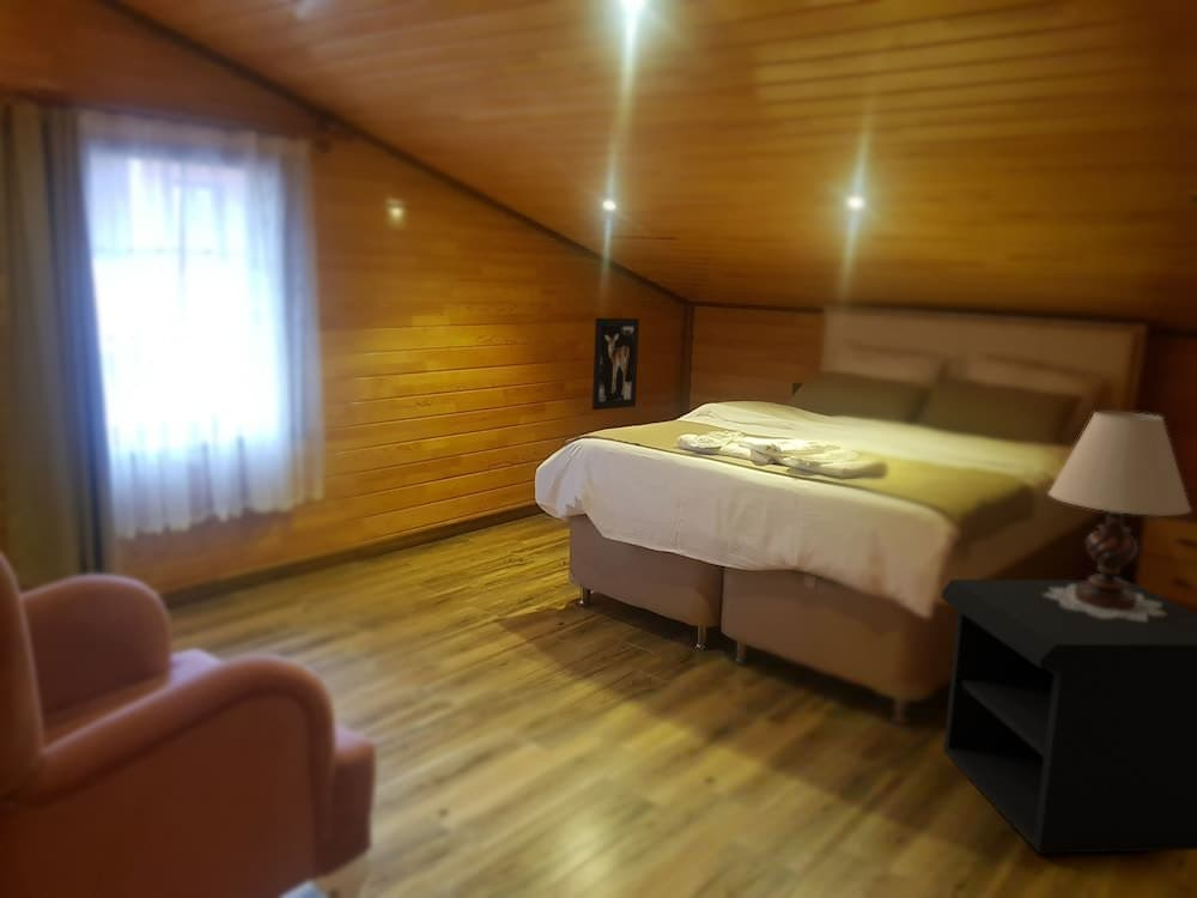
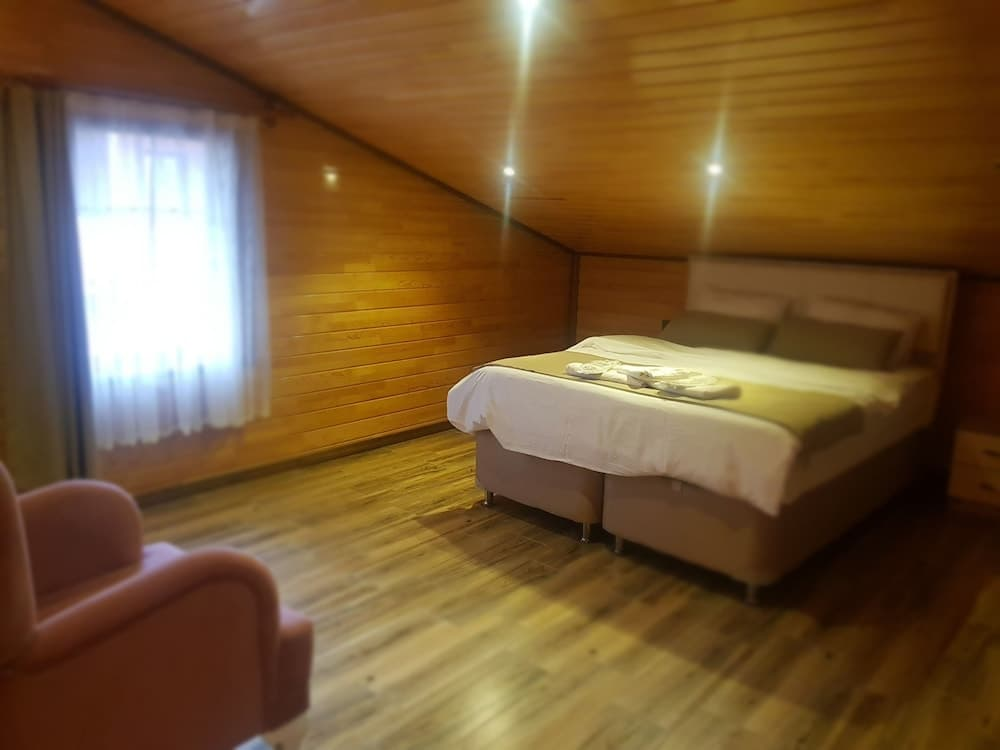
- wall art (615, 363)
- nightstand (1077, 704)
- table lamp (1116, 509)
